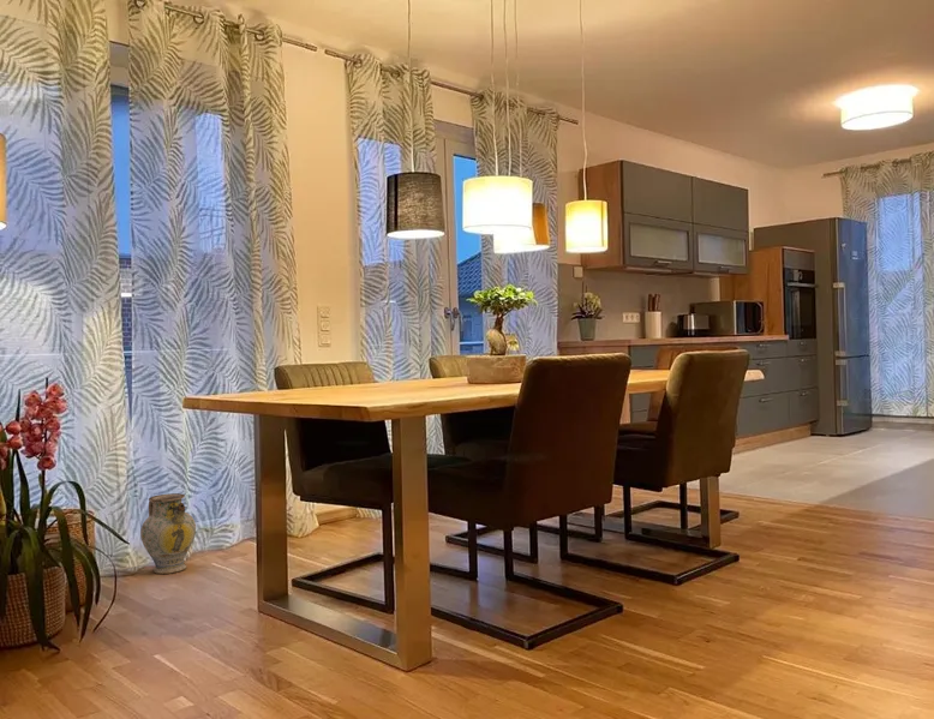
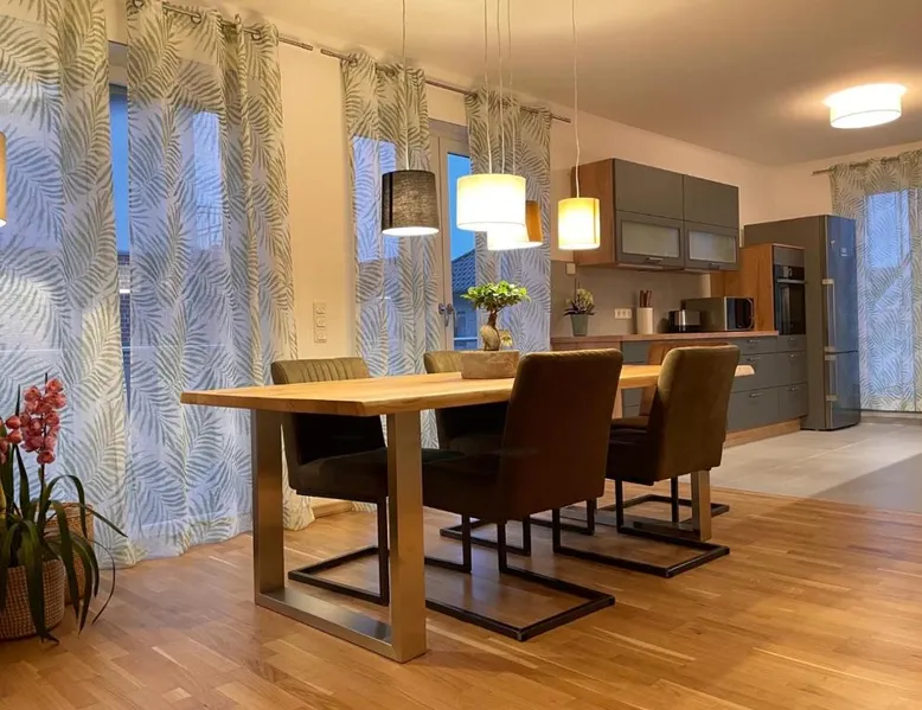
- ceramic jug (169, 533)
